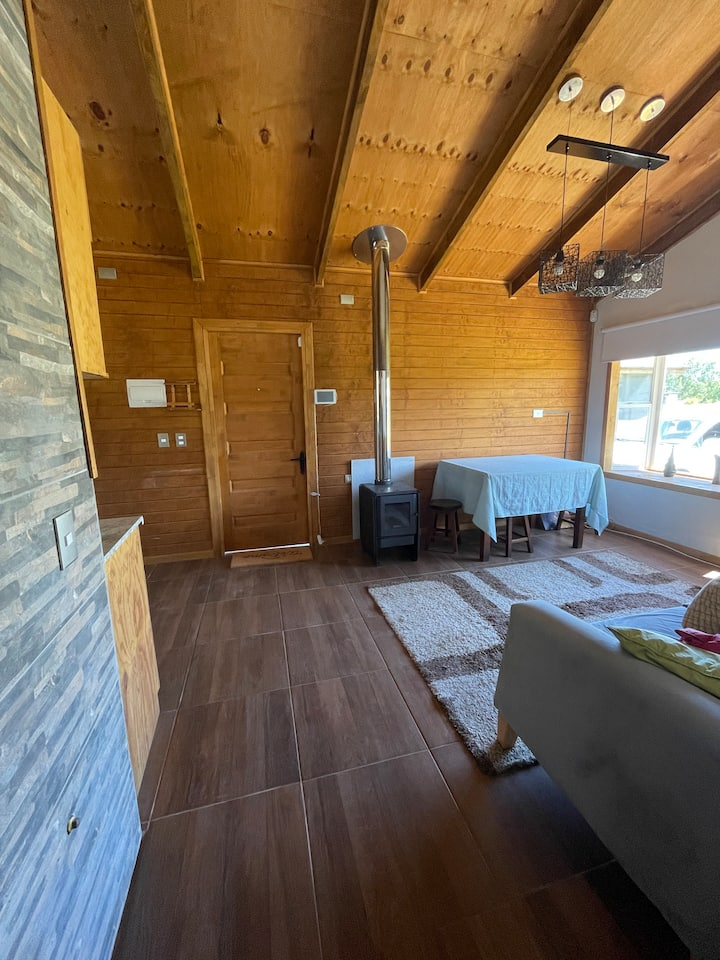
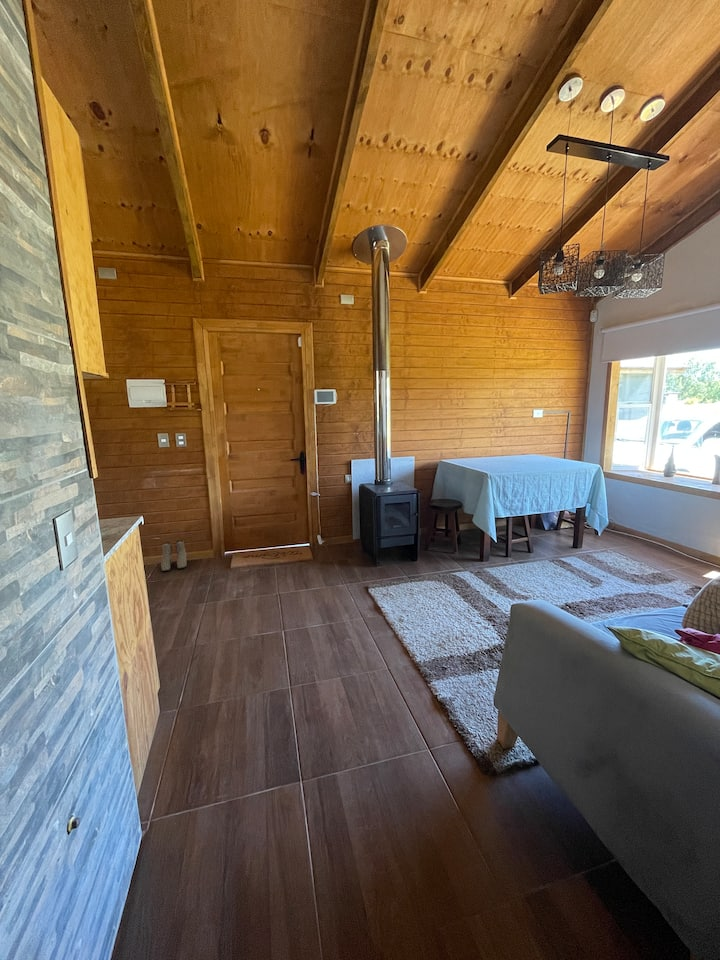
+ boots (170, 554)
